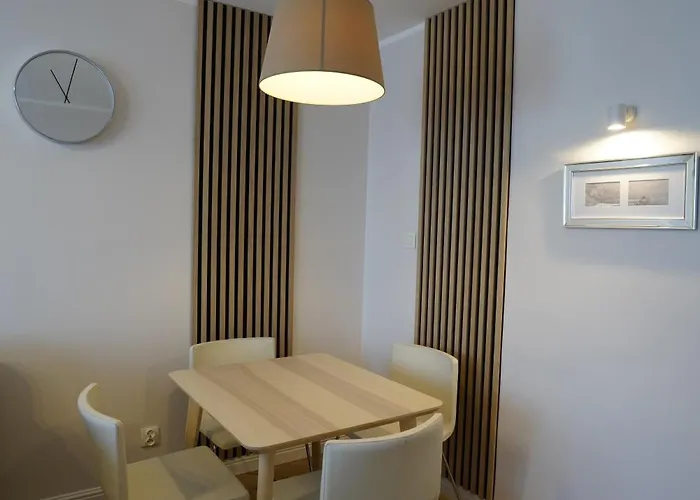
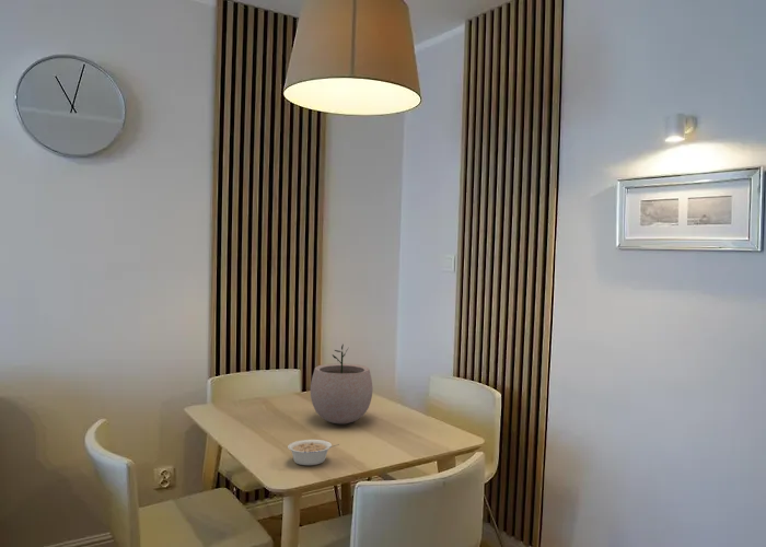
+ plant pot (341, 383)
+ legume (311, 451)
